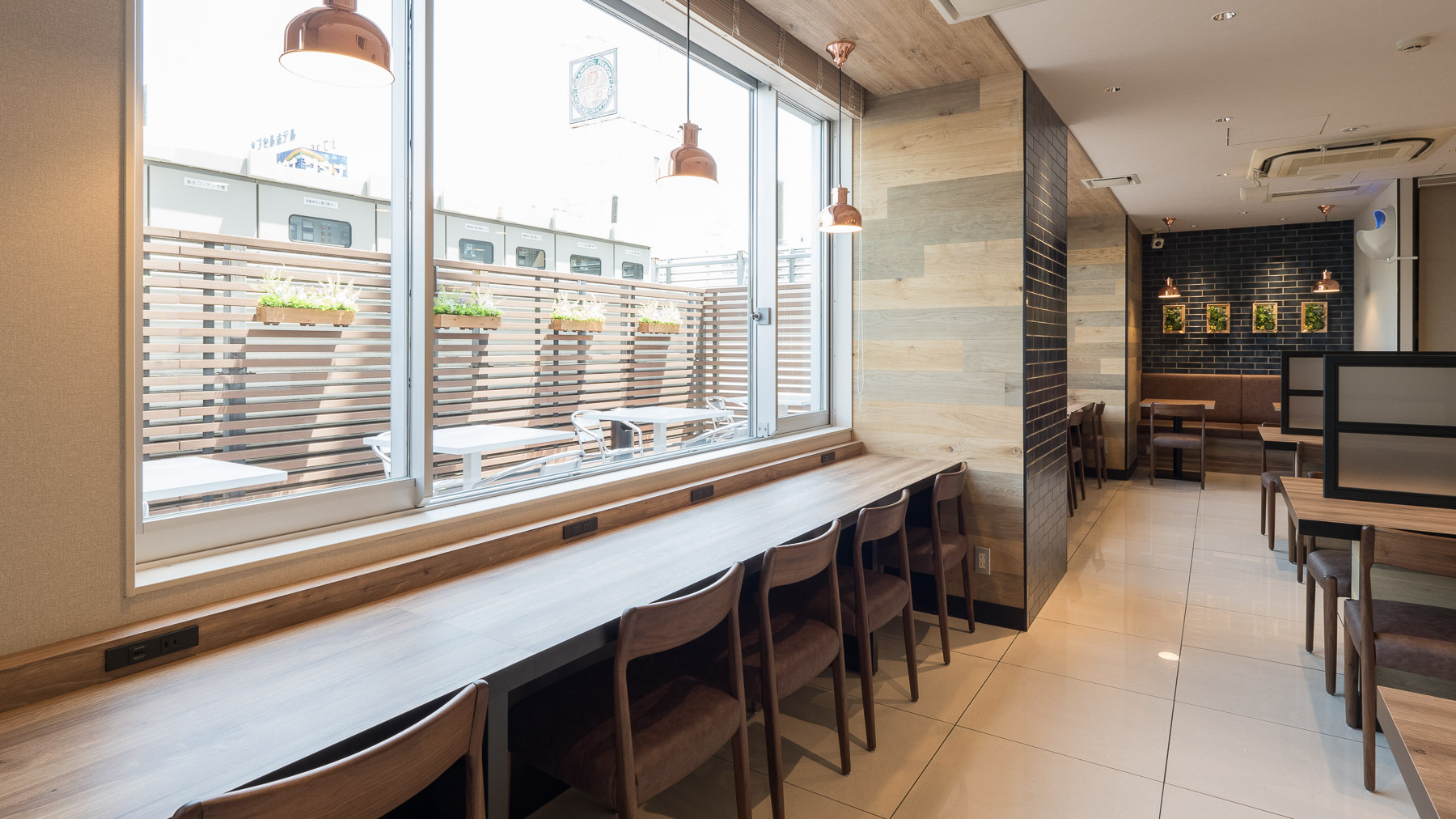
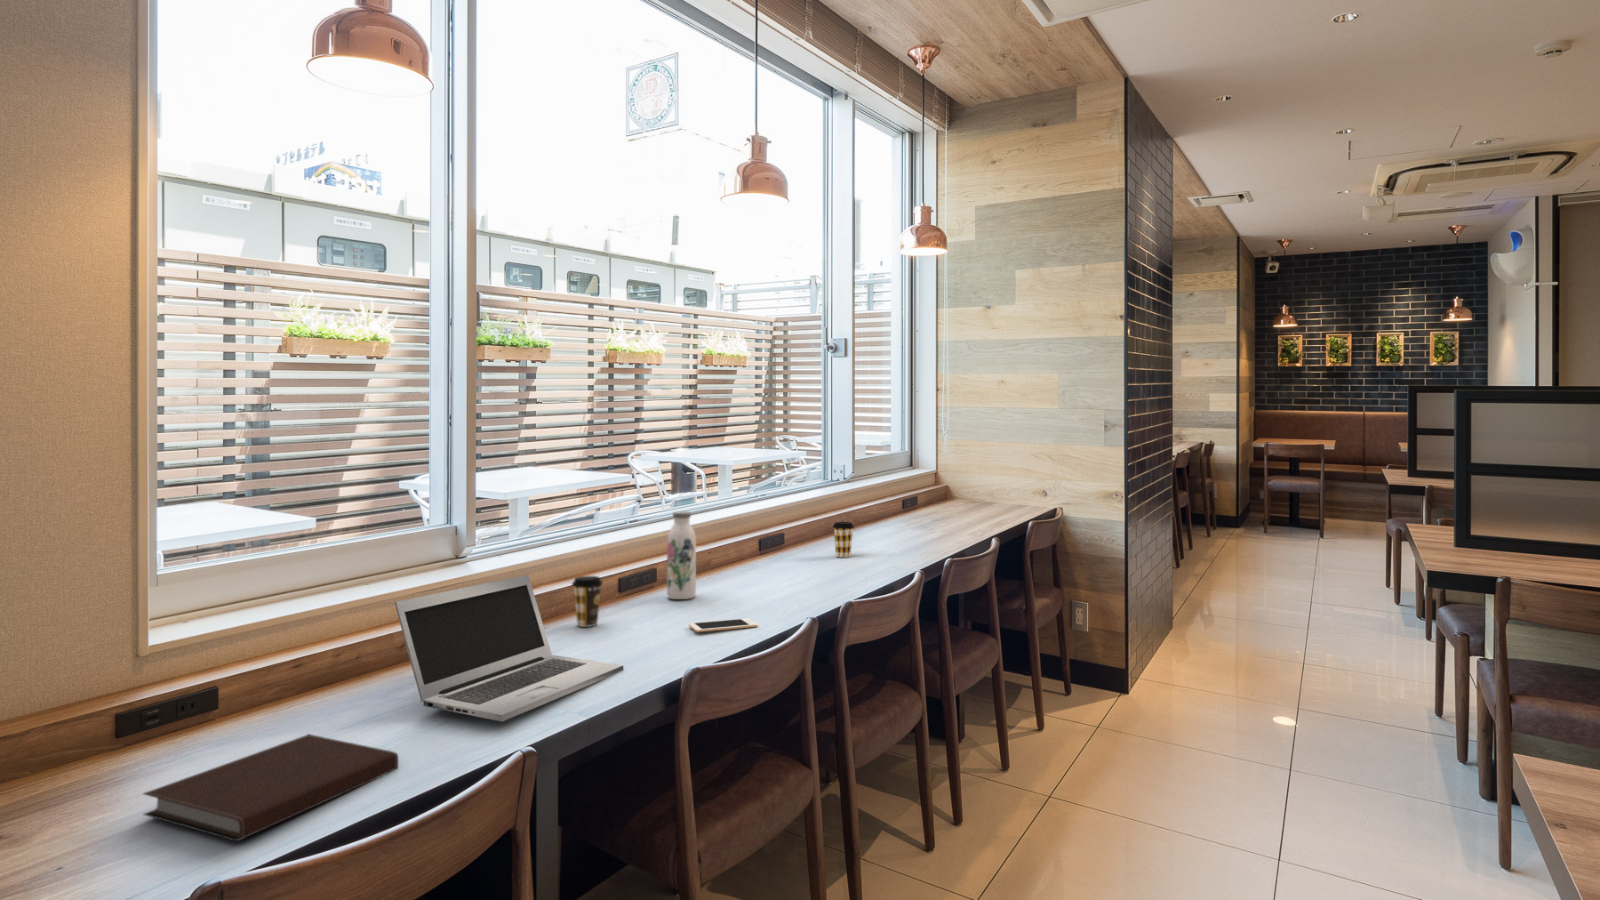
+ coffee cup (843, 538)
+ laptop (515, 640)
+ coffee cup (587, 601)
+ water bottle (681, 554)
+ notebook (278, 781)
+ cell phone (723, 624)
